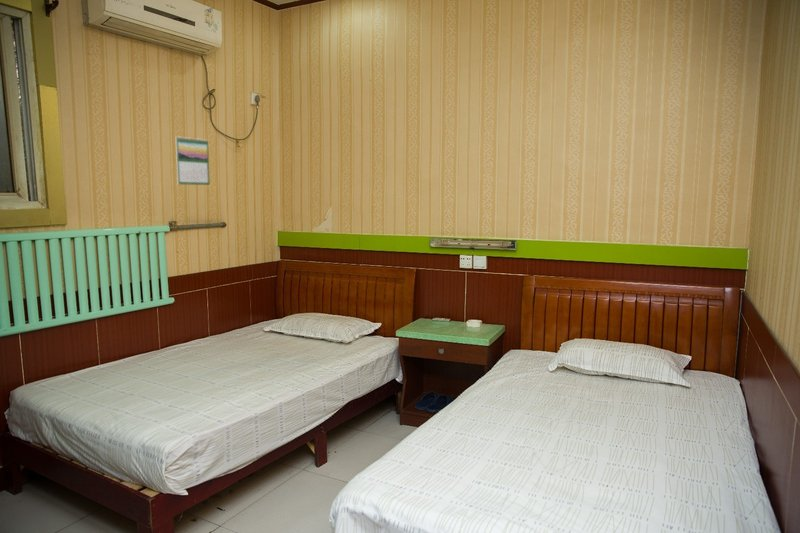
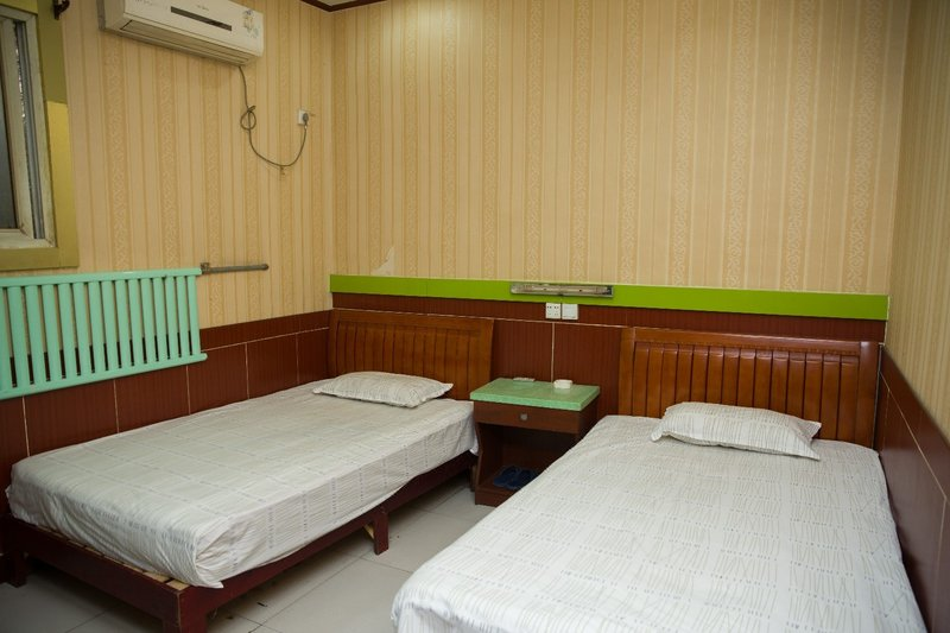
- calendar (193, 161)
